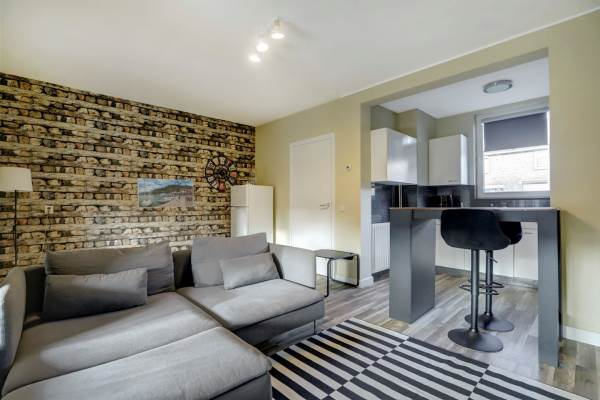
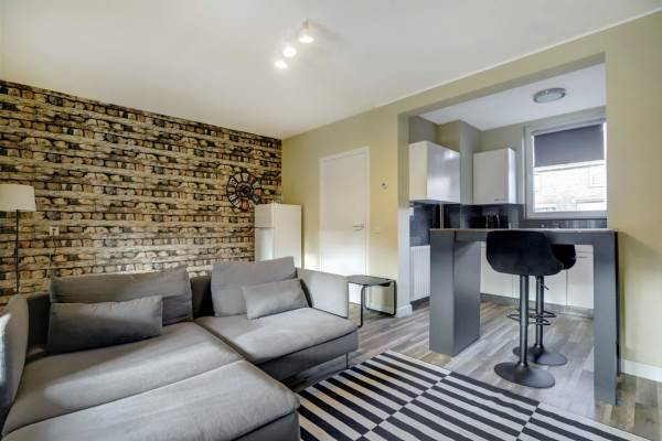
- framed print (167, 193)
